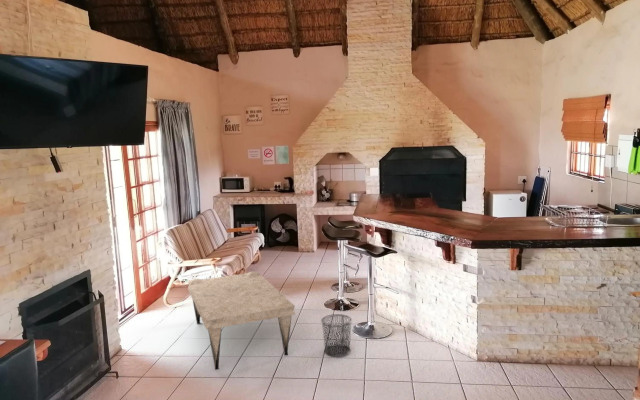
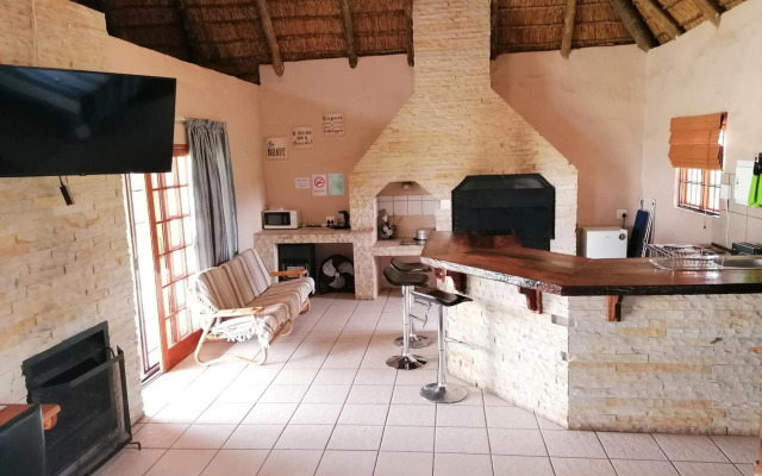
- coffee table (237, 313)
- waste bin (336, 335)
